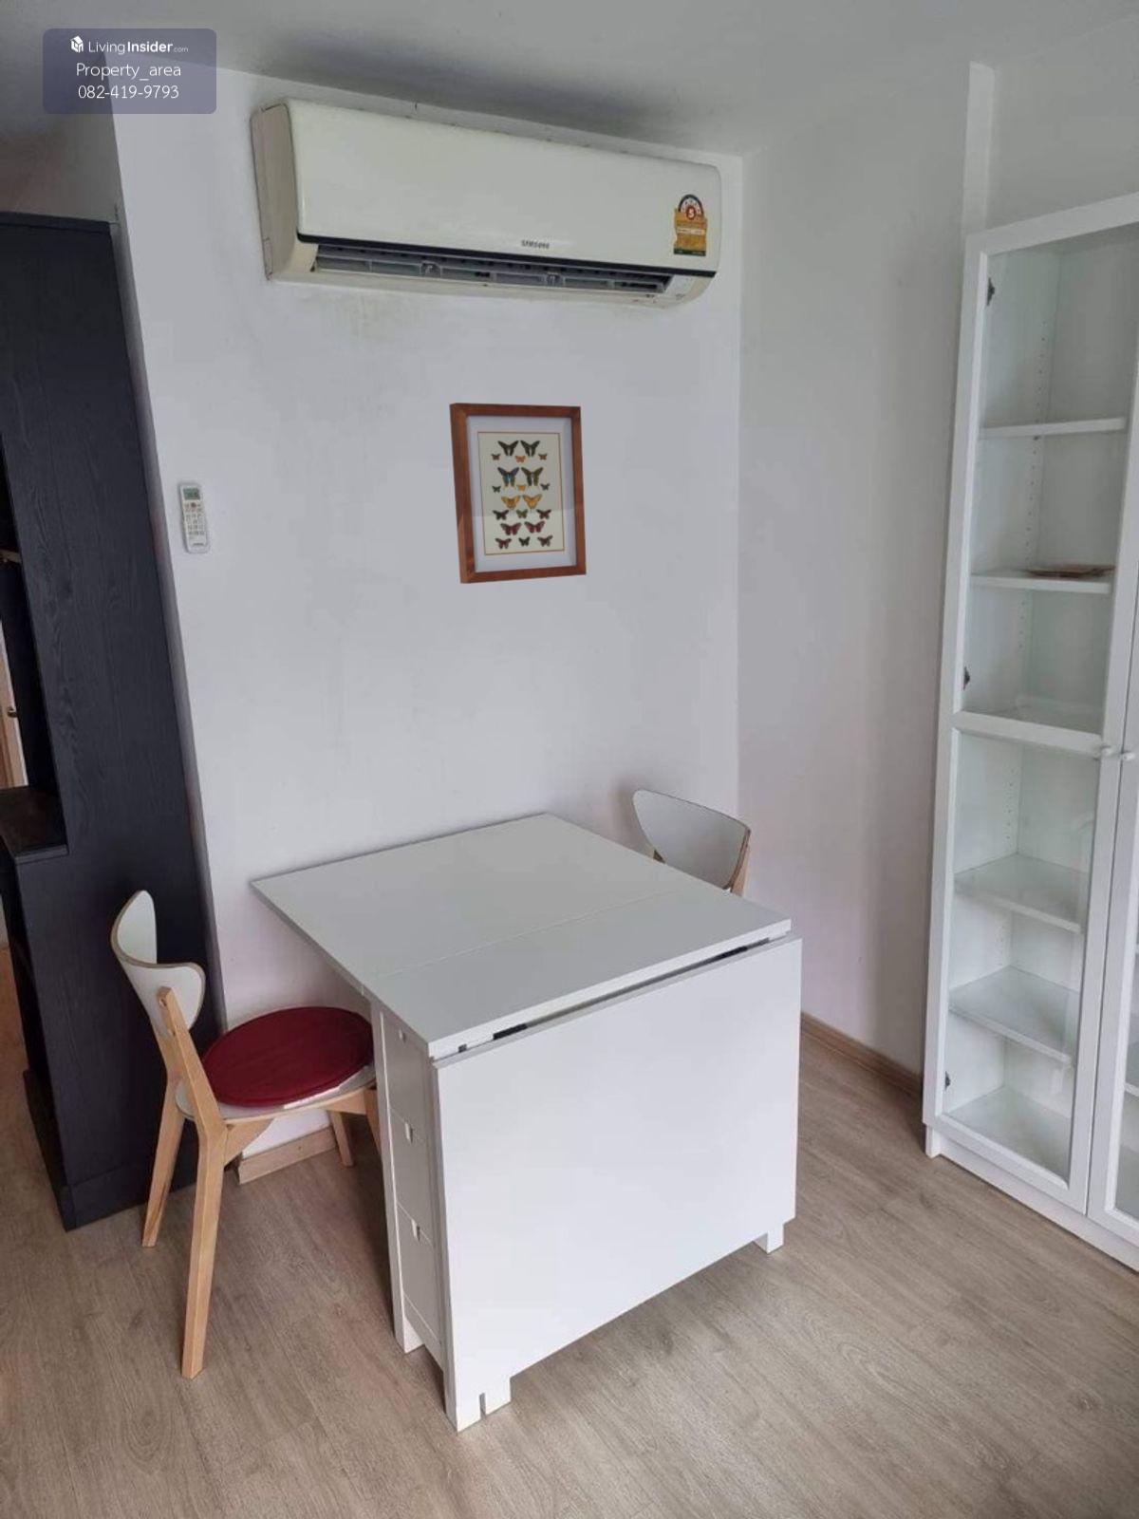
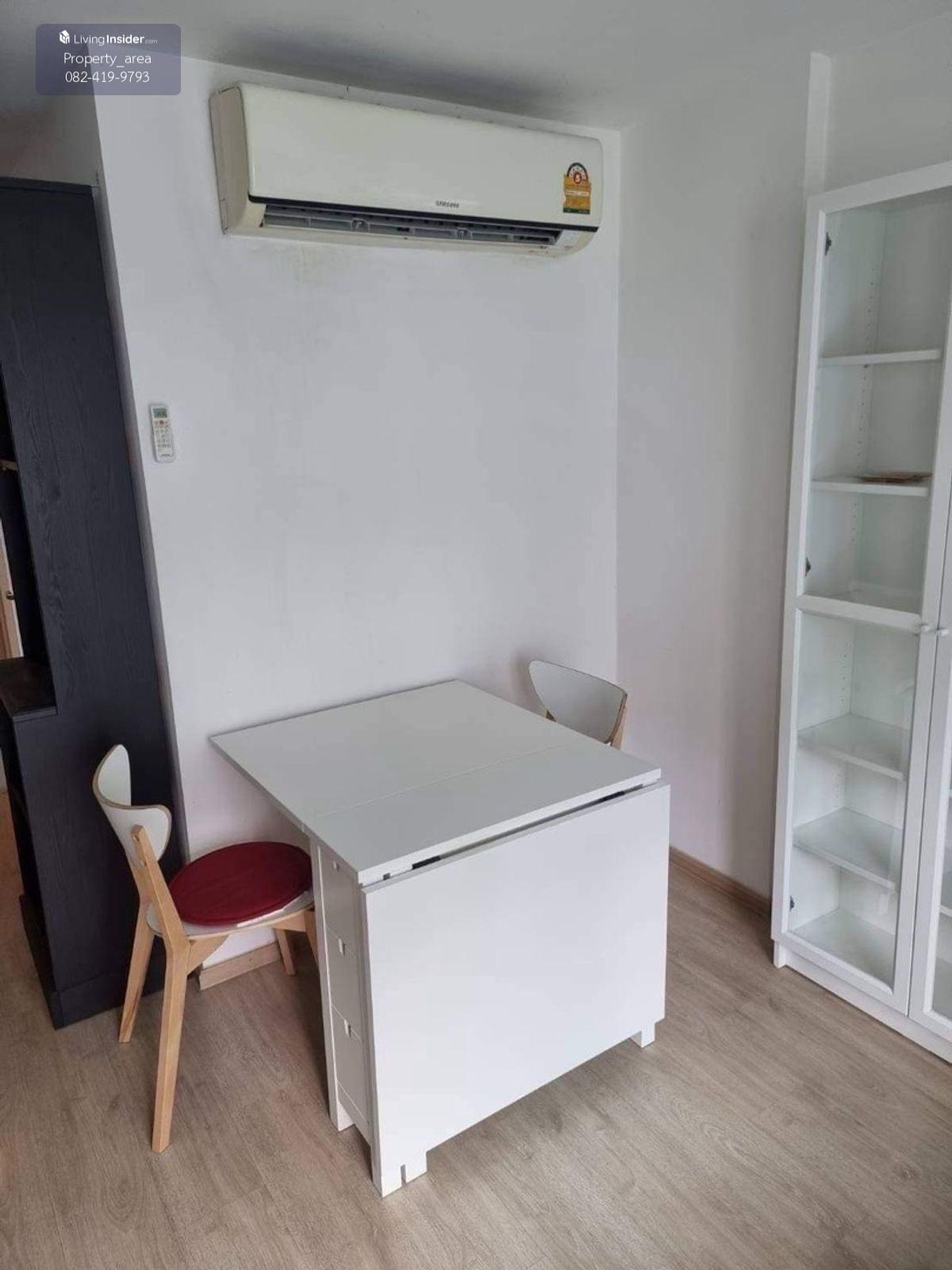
- wall art (522, 494)
